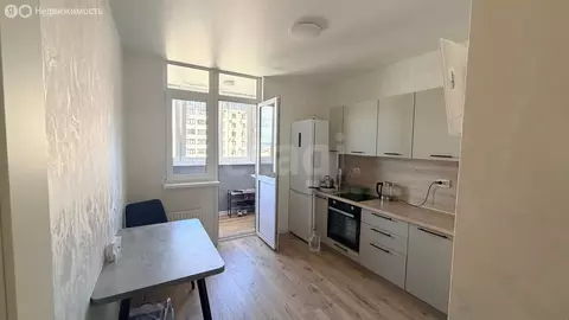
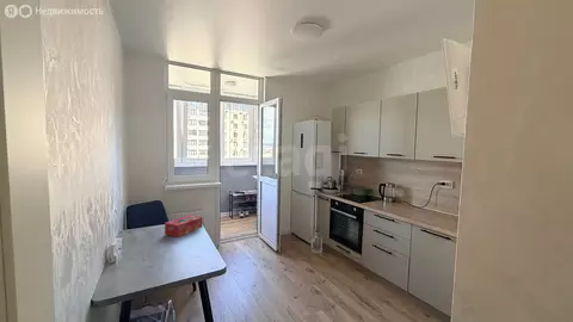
+ tissue box (184, 224)
